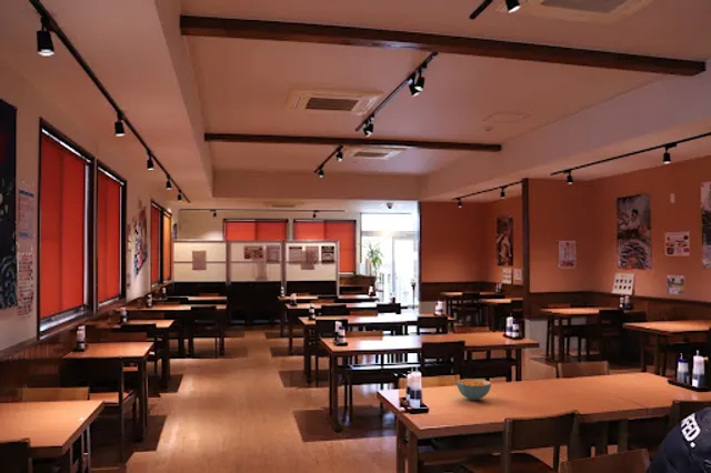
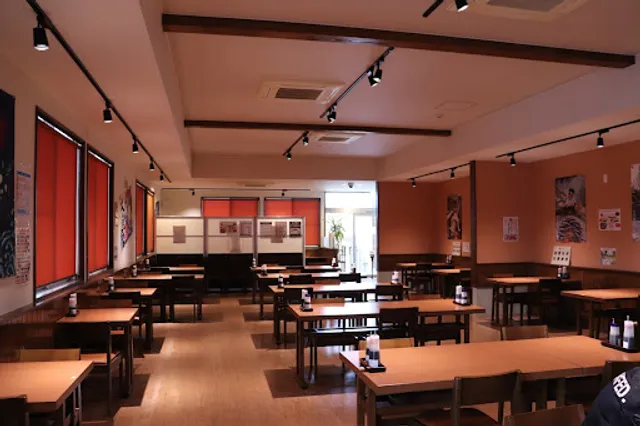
- cereal bowl (473, 390)
